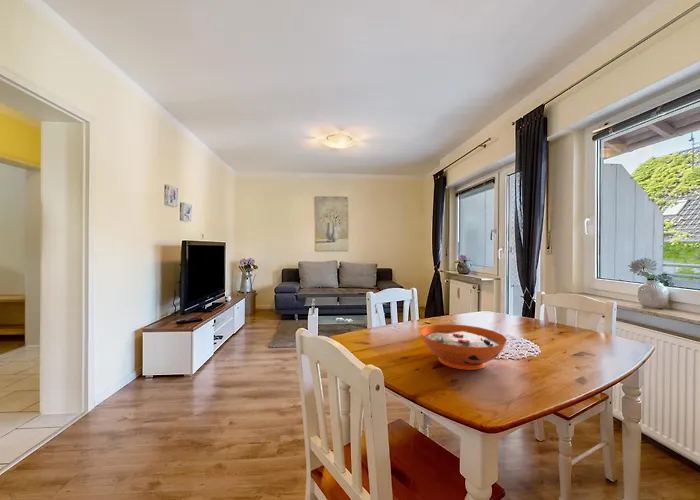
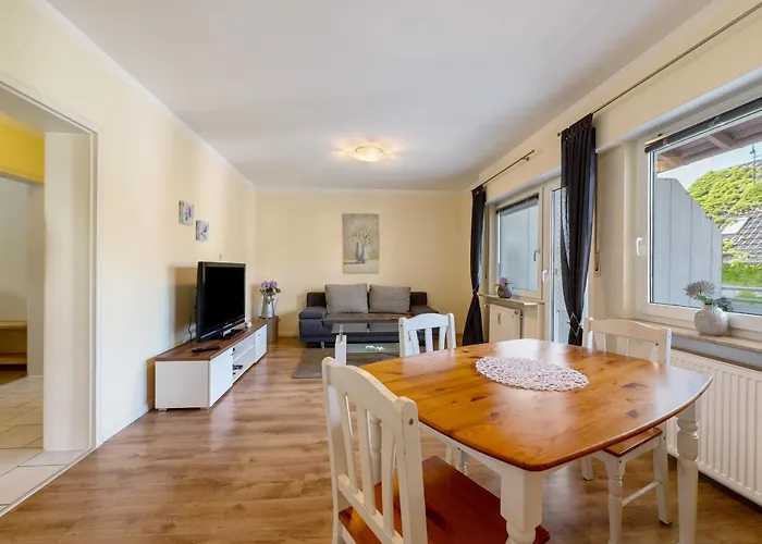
- decorative bowl (461, 347)
